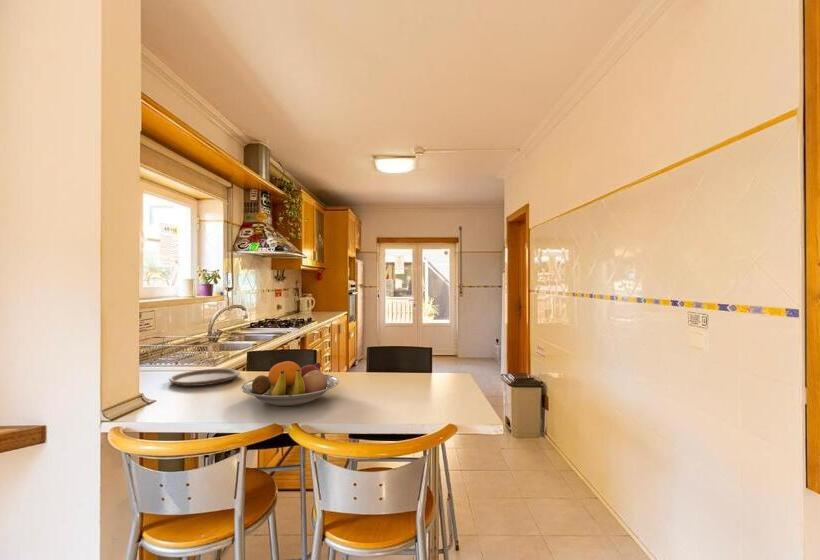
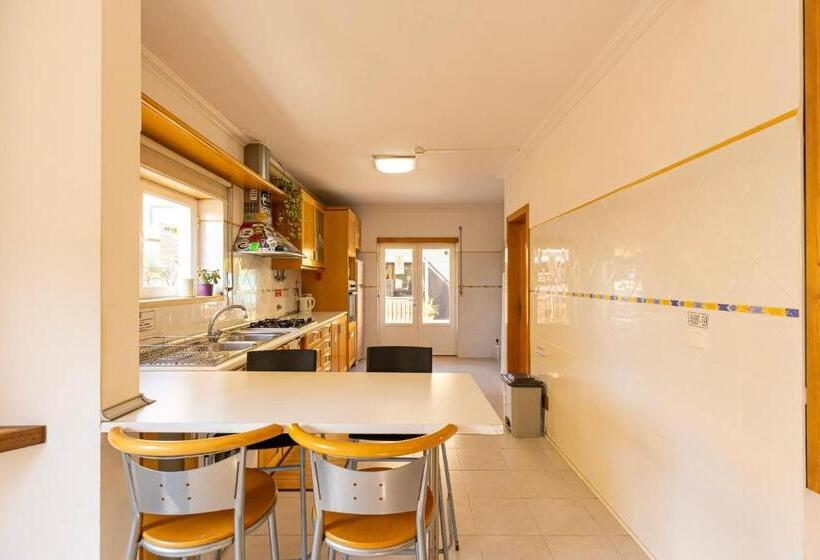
- fruit bowl (291, 379)
- plate (205, 377)
